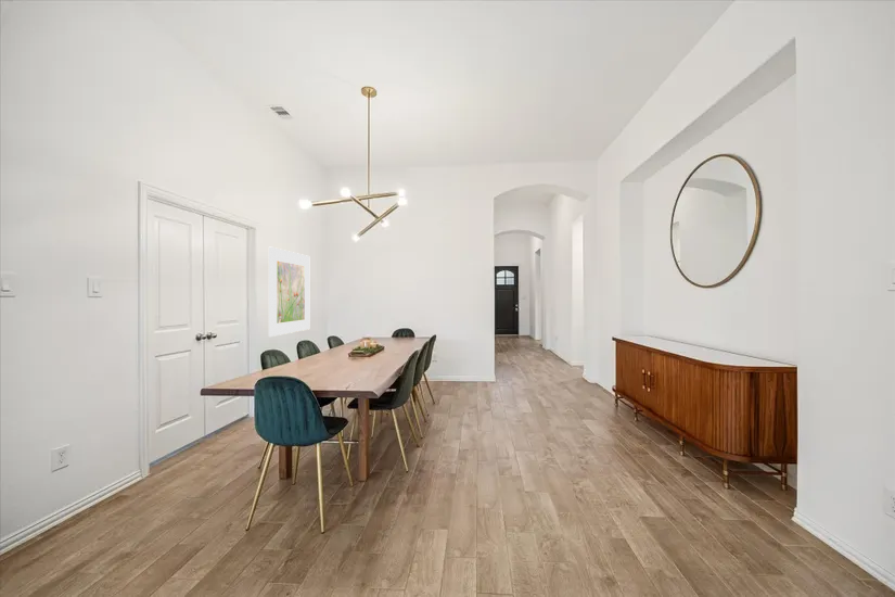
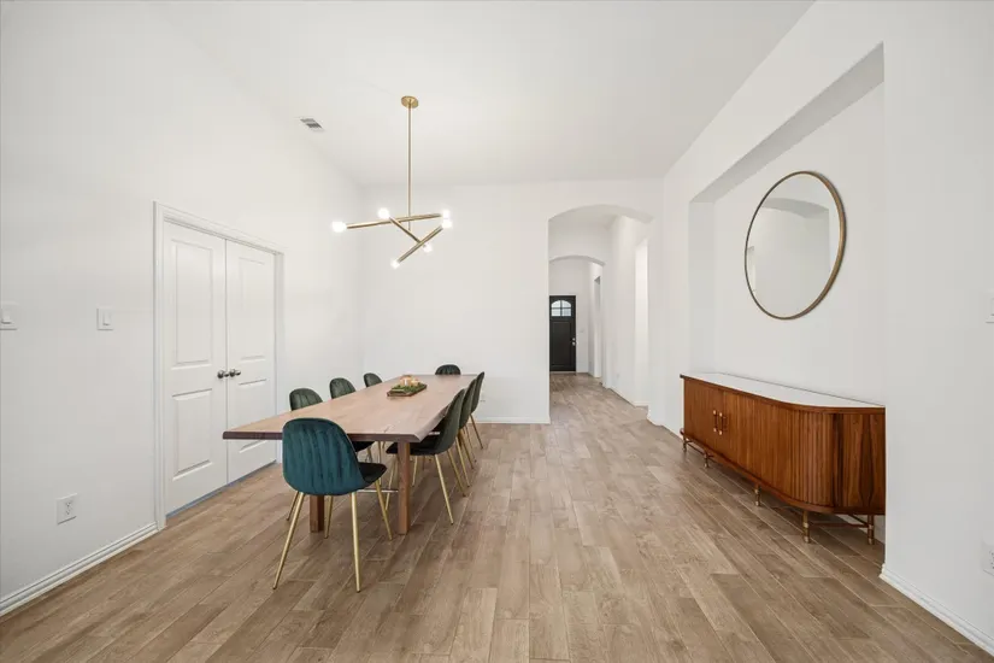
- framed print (291, 292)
